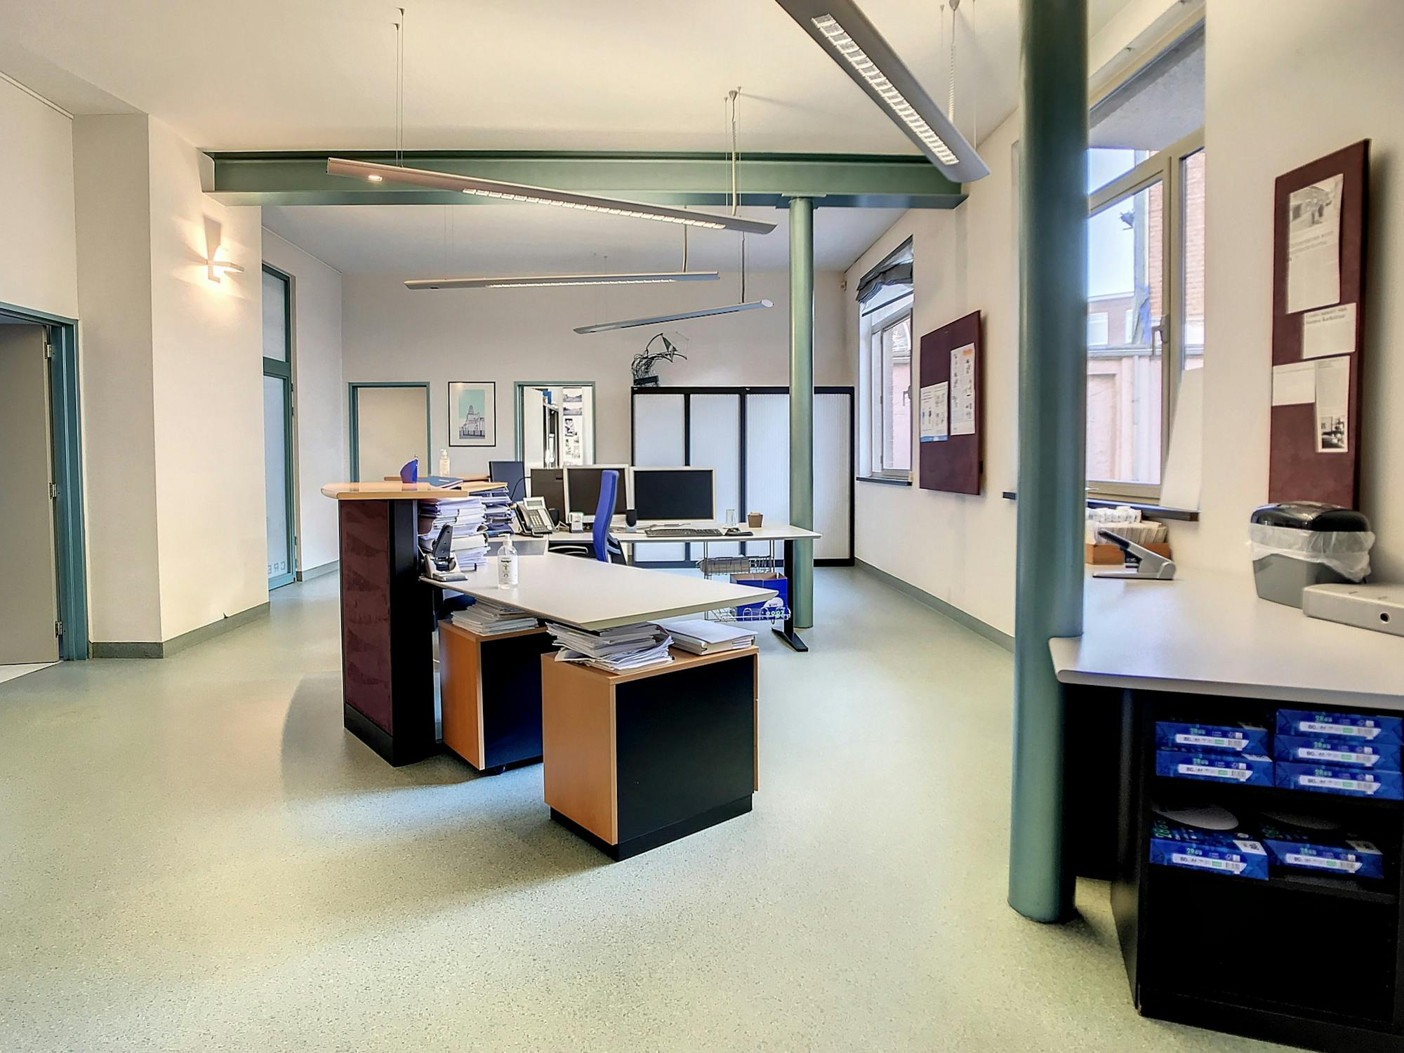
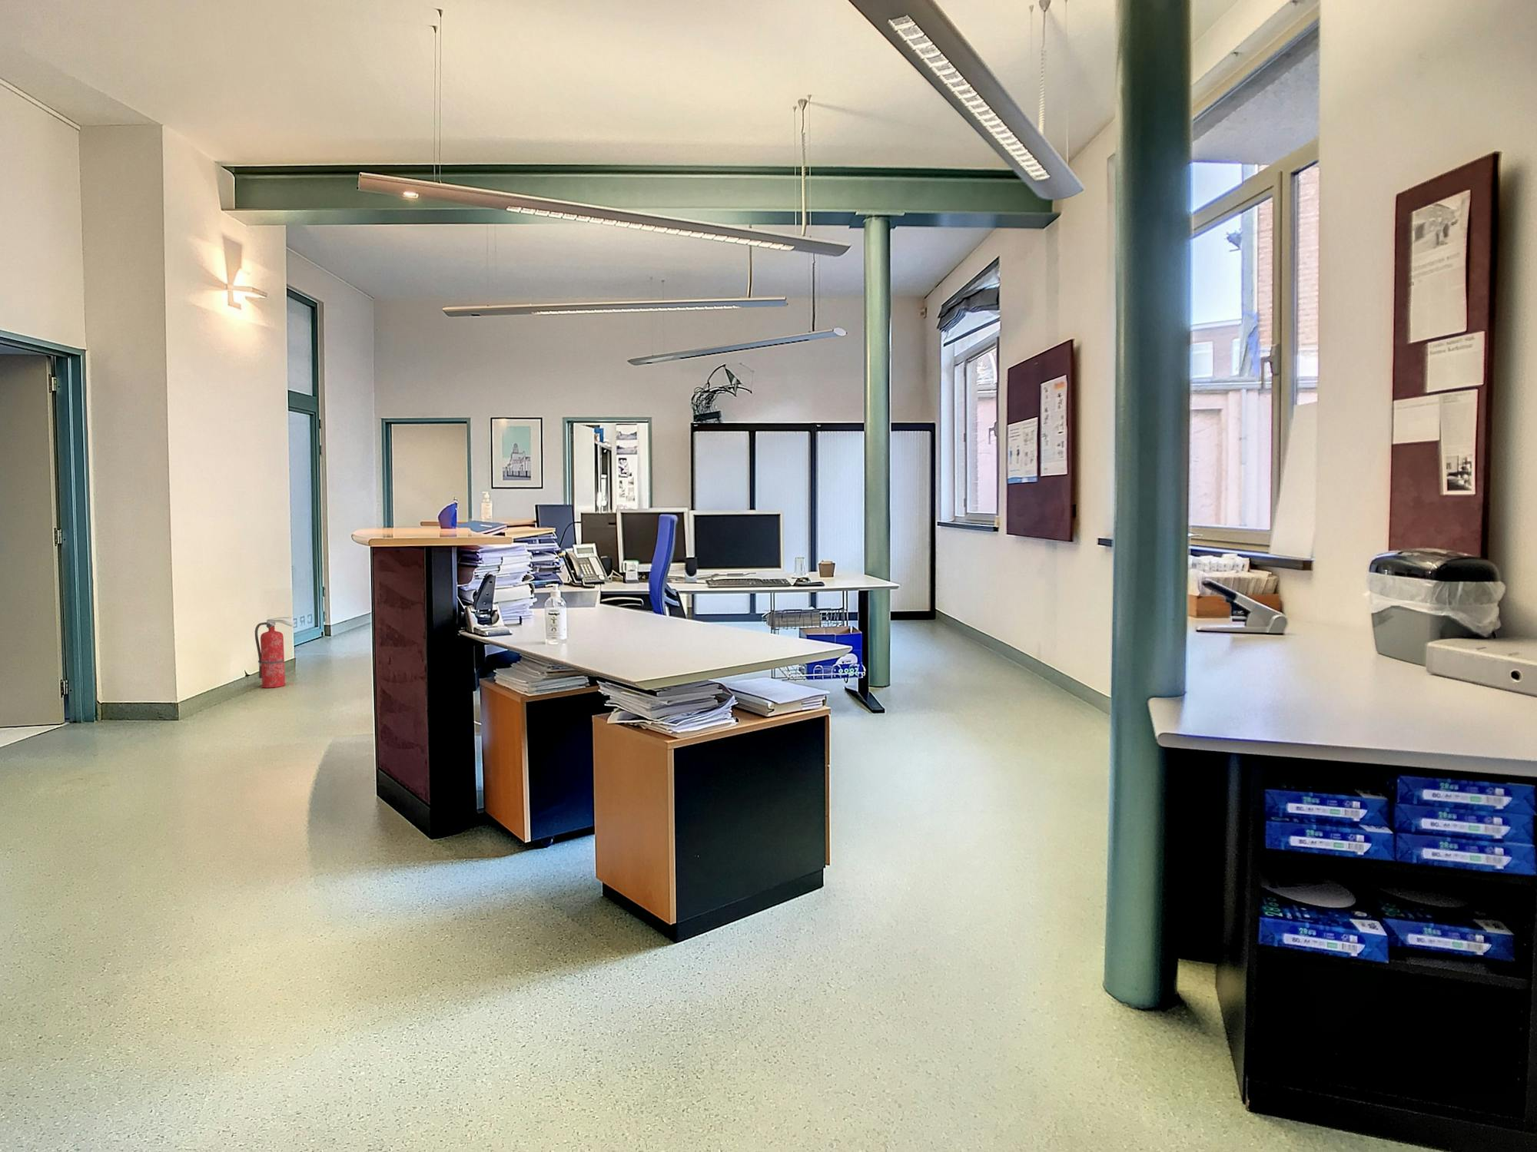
+ fire extinguisher (275, 651)
